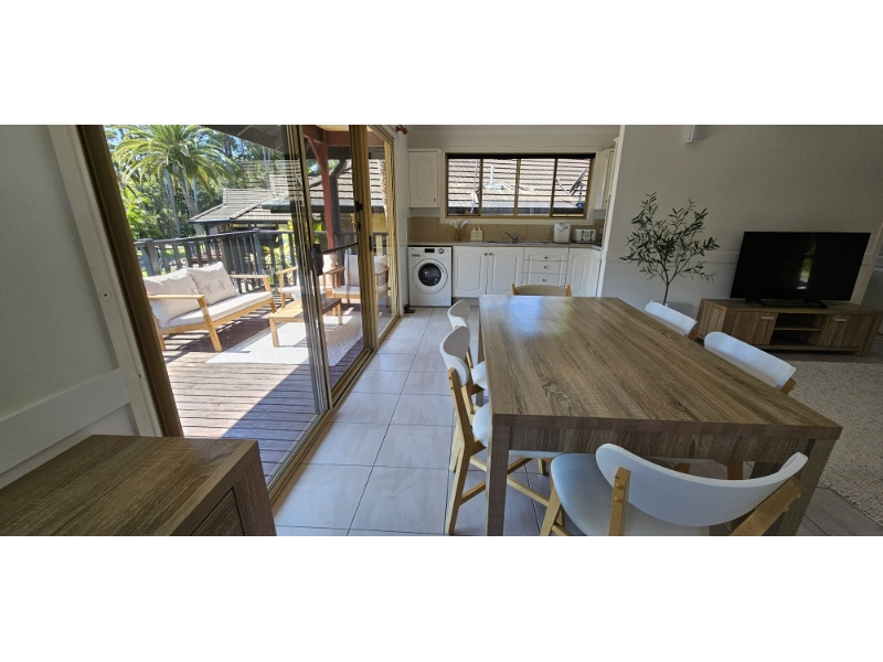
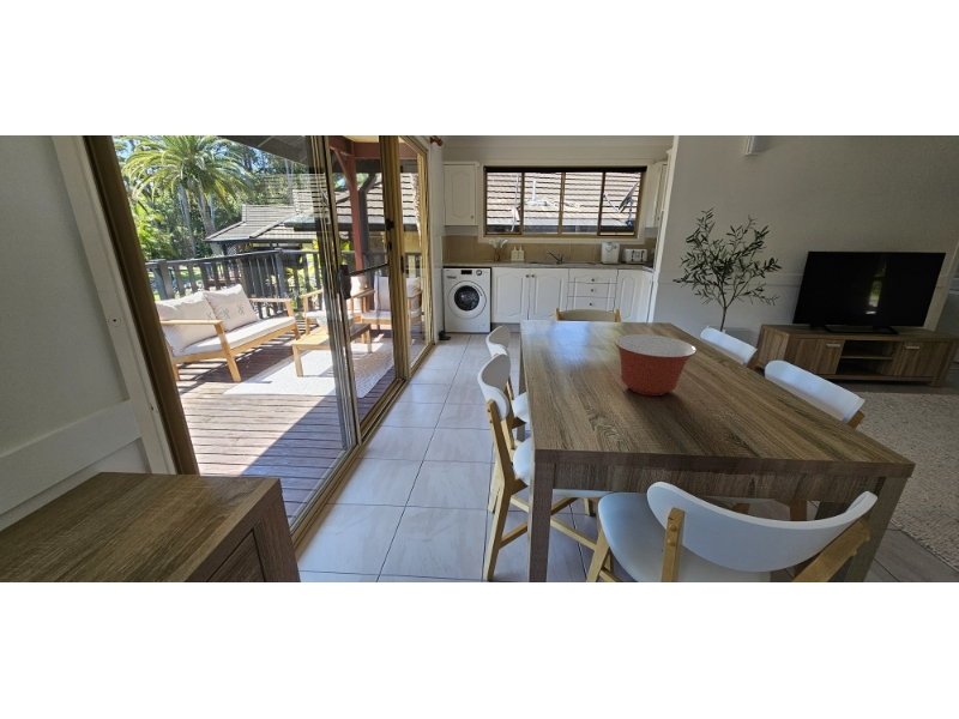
+ mixing bowl (650, 367)
